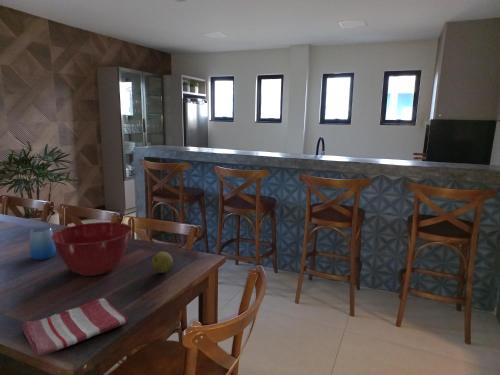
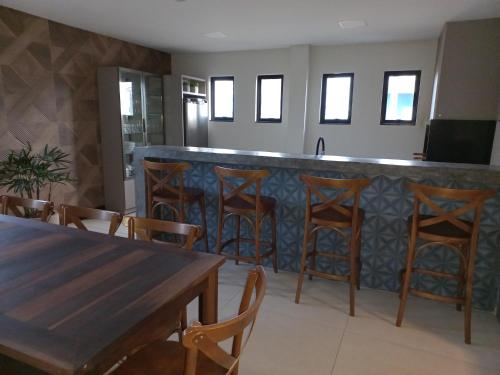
- fruit (162, 262)
- cup (42, 243)
- dish towel (76, 323)
- mixing bowl (94, 250)
